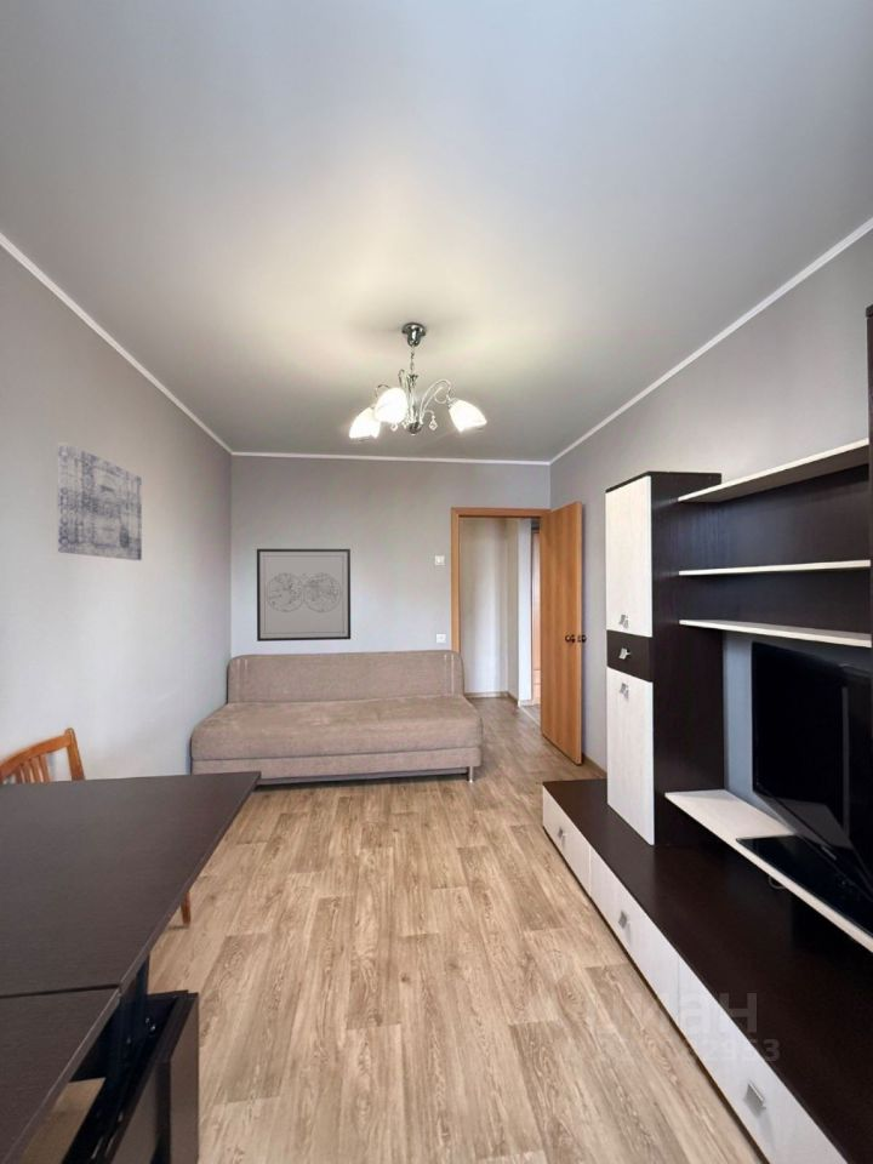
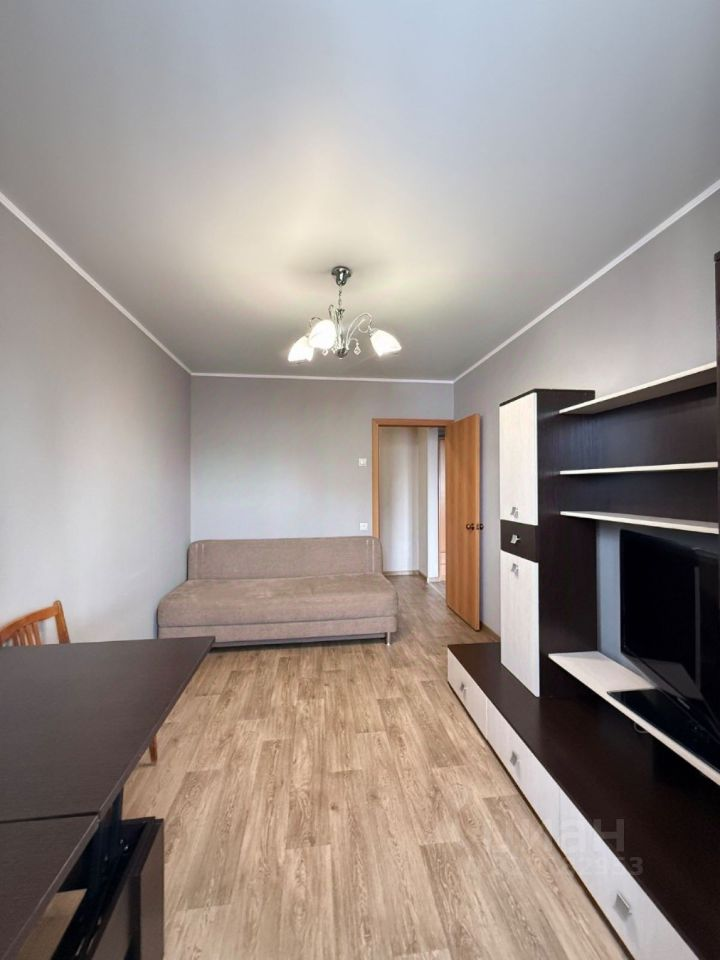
- wall art (304, 594)
- wall art (104, 509)
